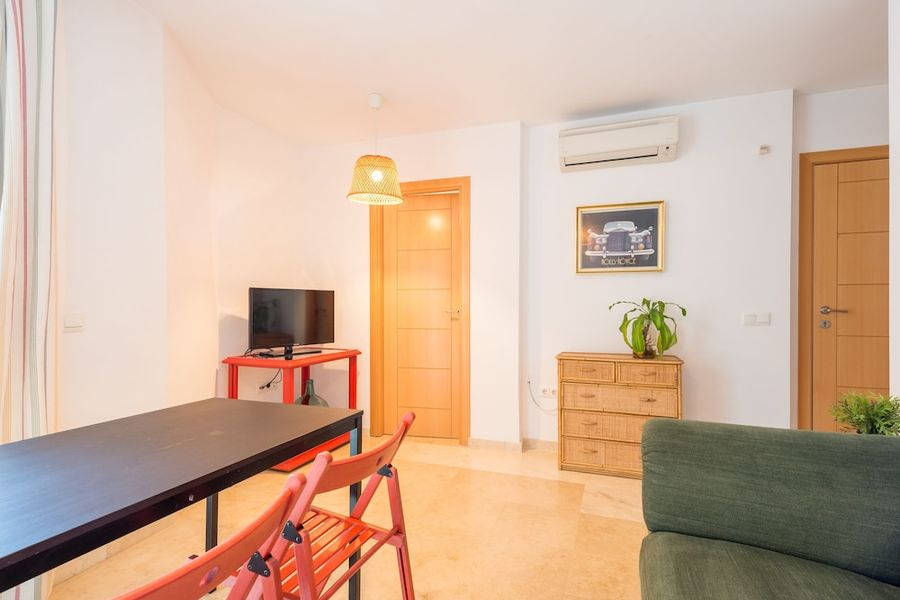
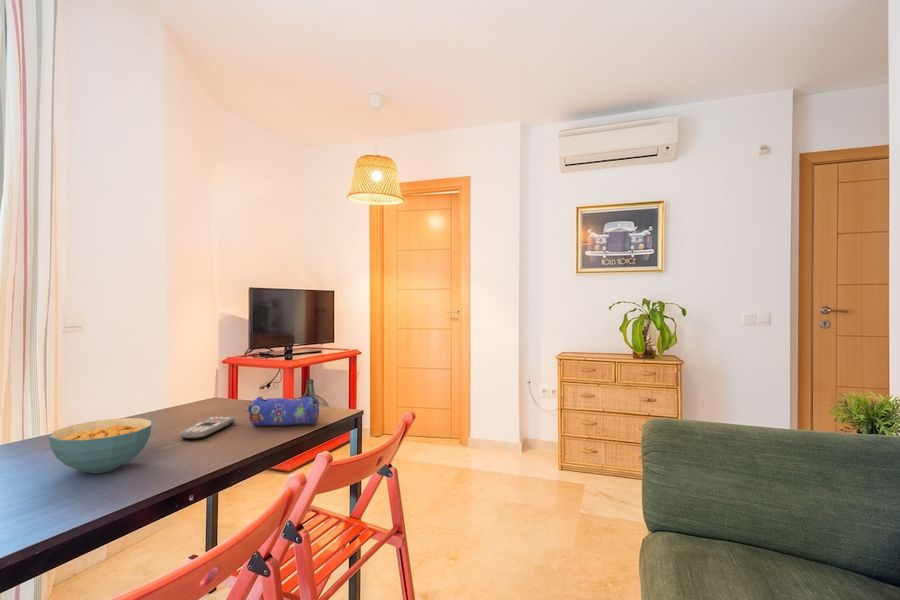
+ pencil case (284, 410)
+ cereal bowl (103, 448)
+ remote control (207, 427)
